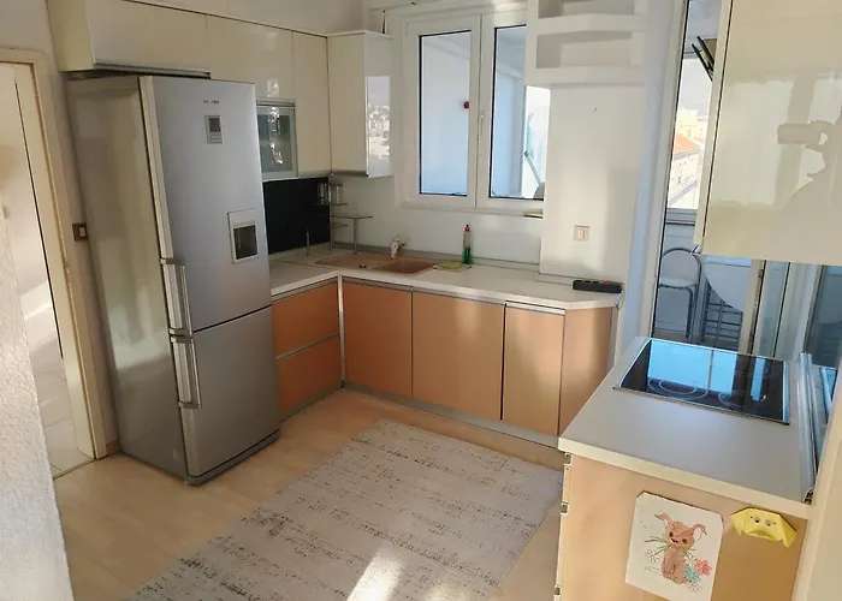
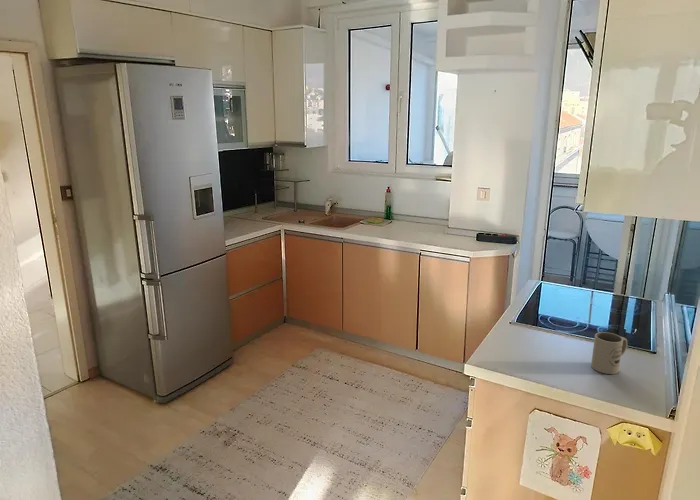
+ mug (611, 351)
